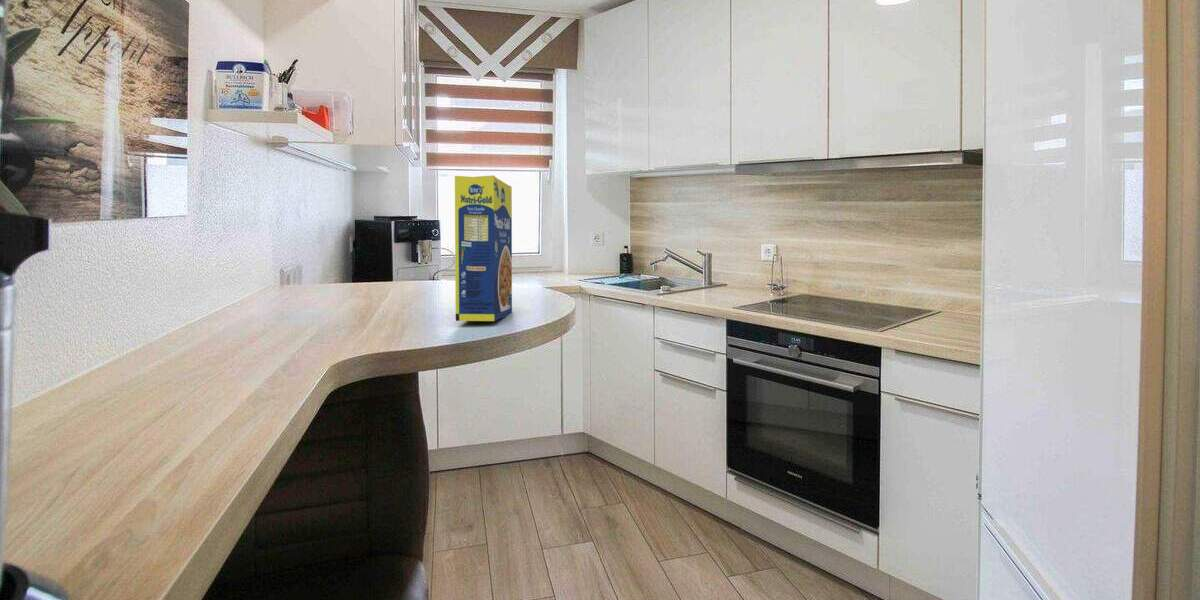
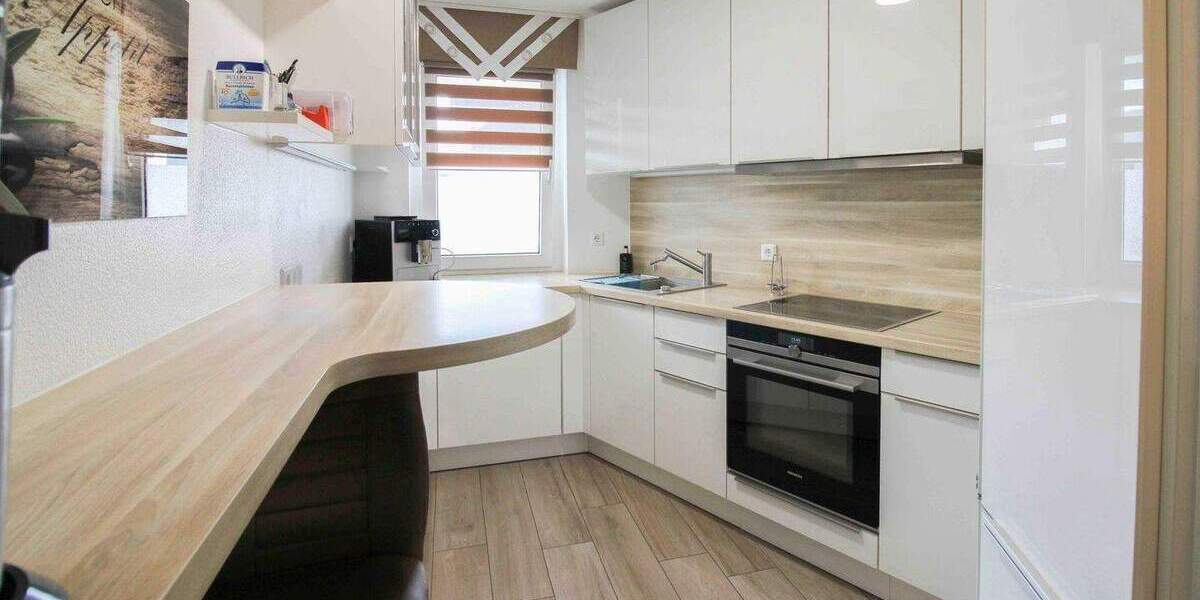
- legume (485, 250)
